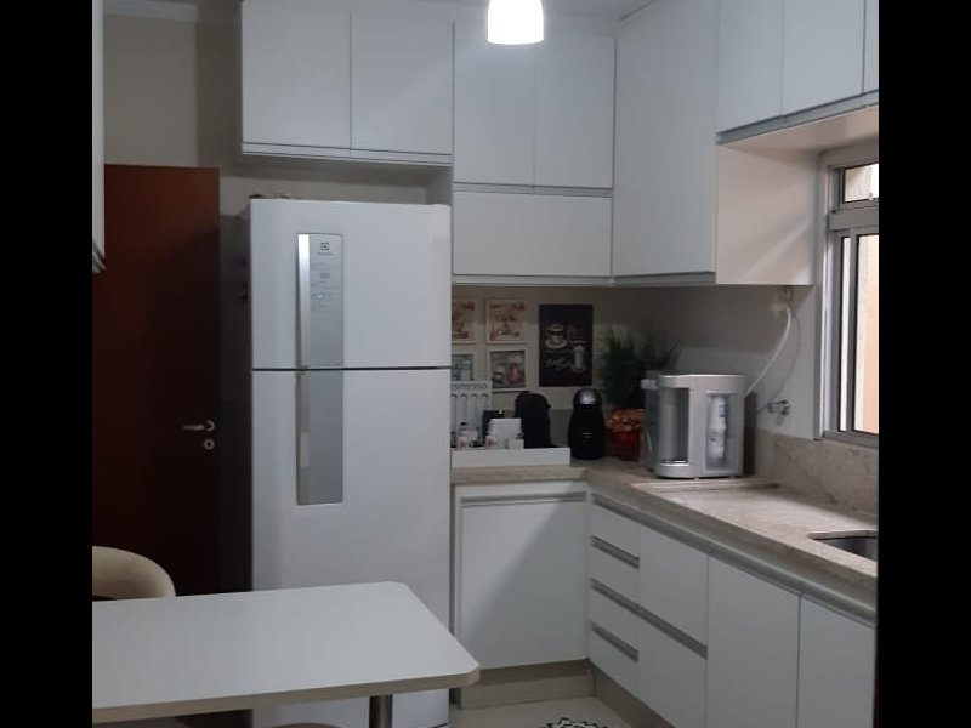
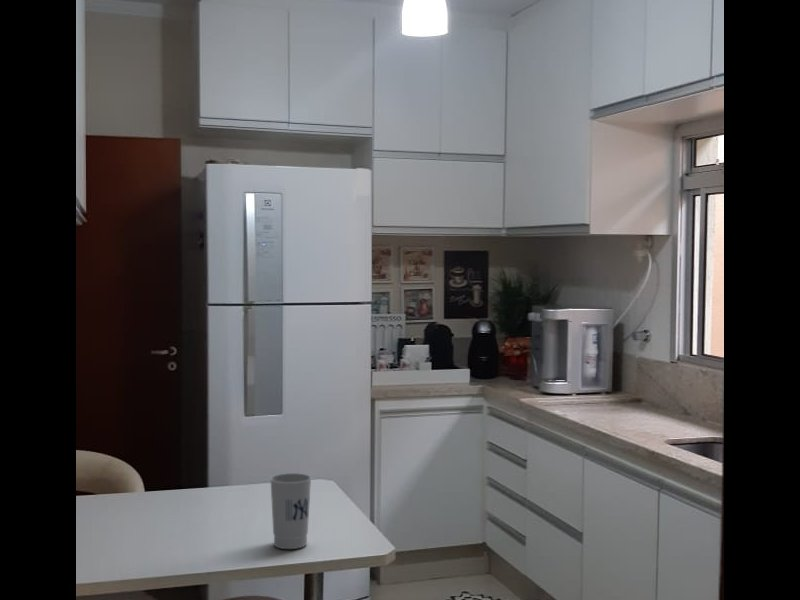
+ cup (290, 511)
